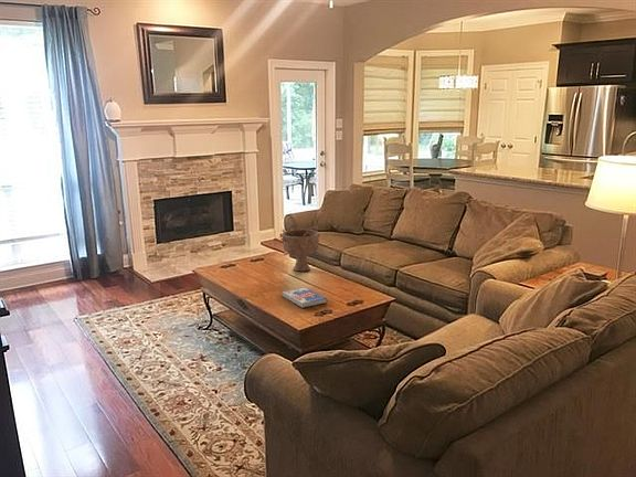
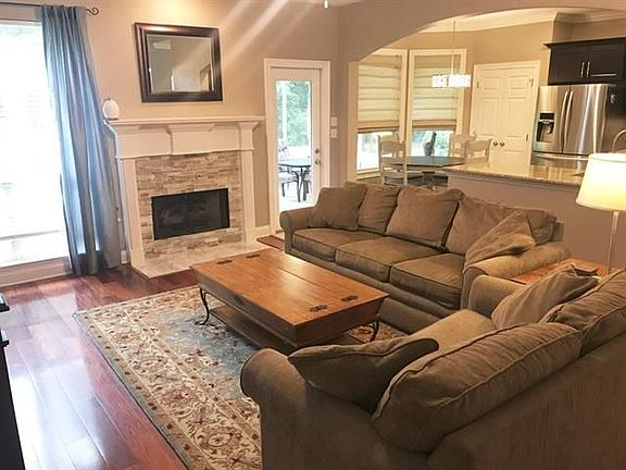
- book (304, 297)
- decorative bowl (300, 247)
